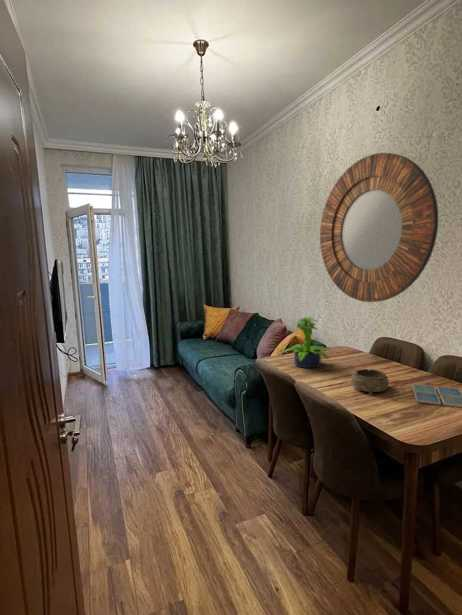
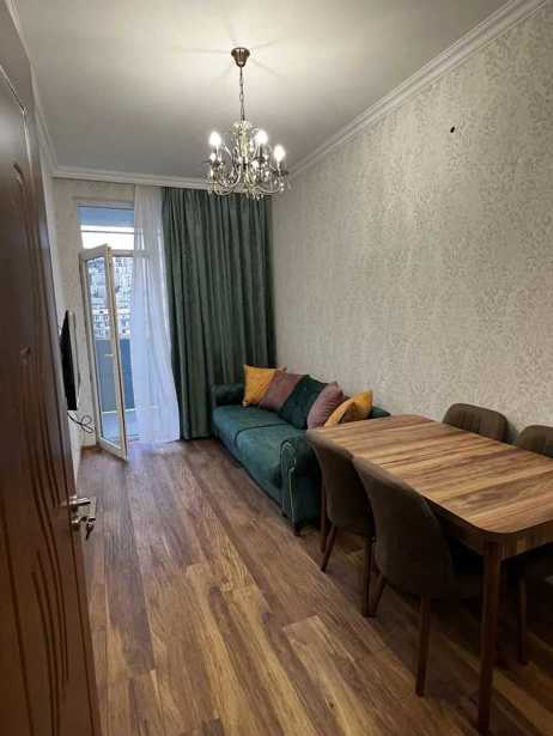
- drink coaster (439, 395)
- decorative bowl (370, 380)
- potted plant (306, 340)
- home mirror (368, 230)
